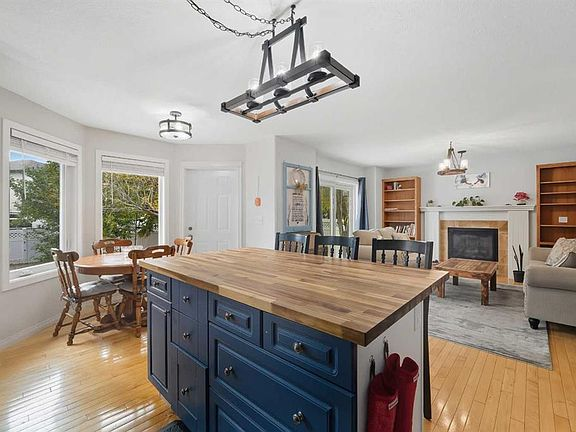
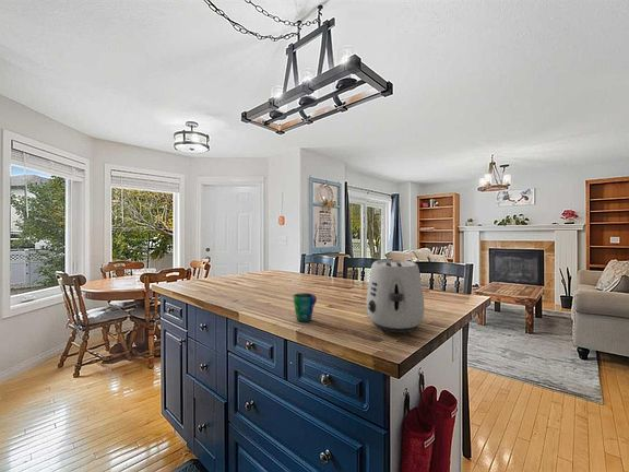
+ toaster (393, 294)
+ cup (306, 306)
